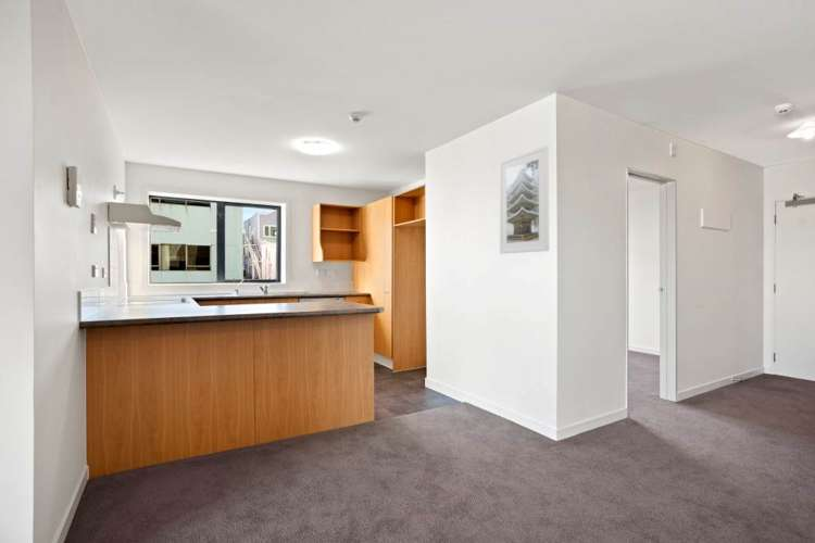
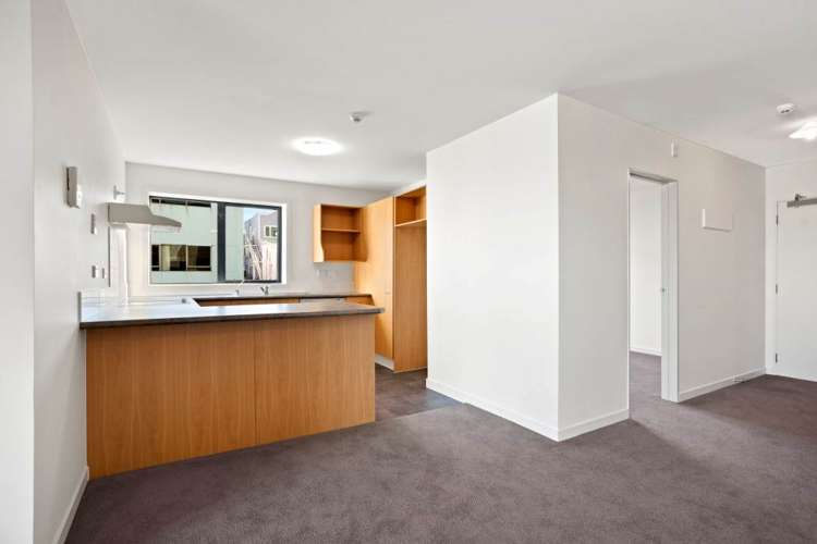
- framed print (522, 203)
